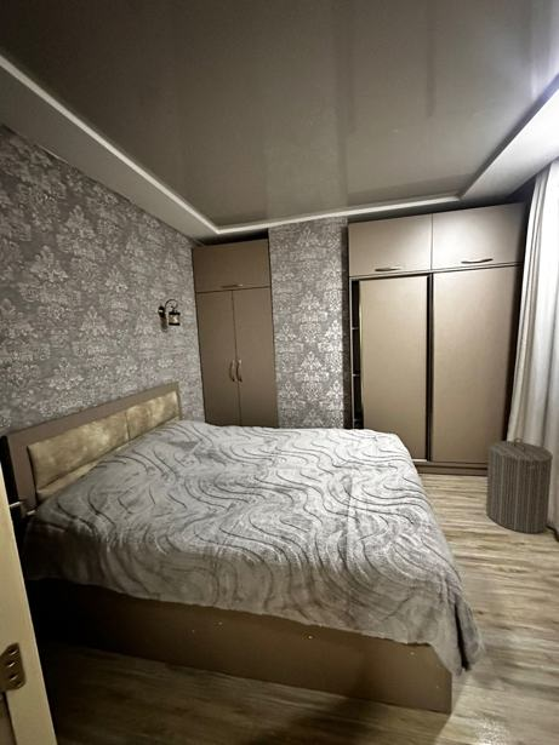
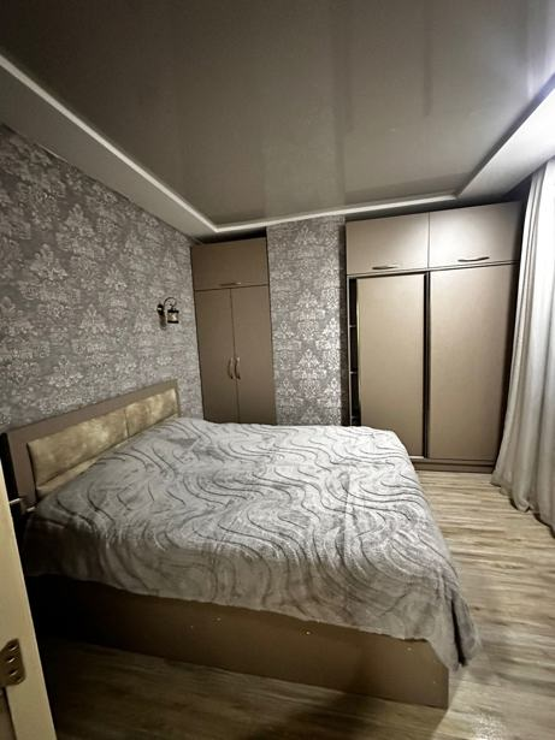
- laundry hamper (517, 478)
